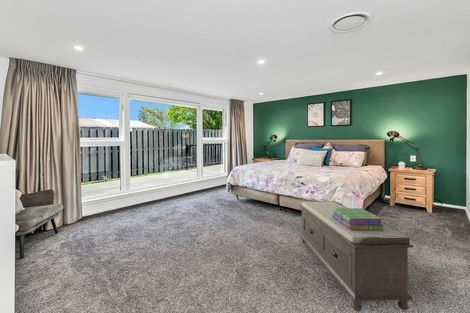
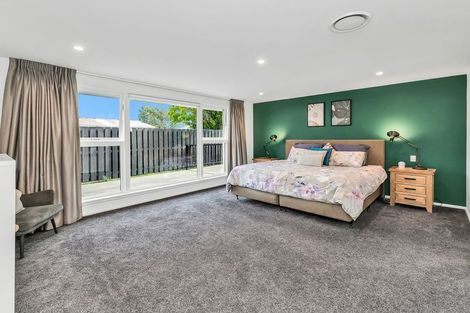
- bench (340, 240)
- stack of books (356, 218)
